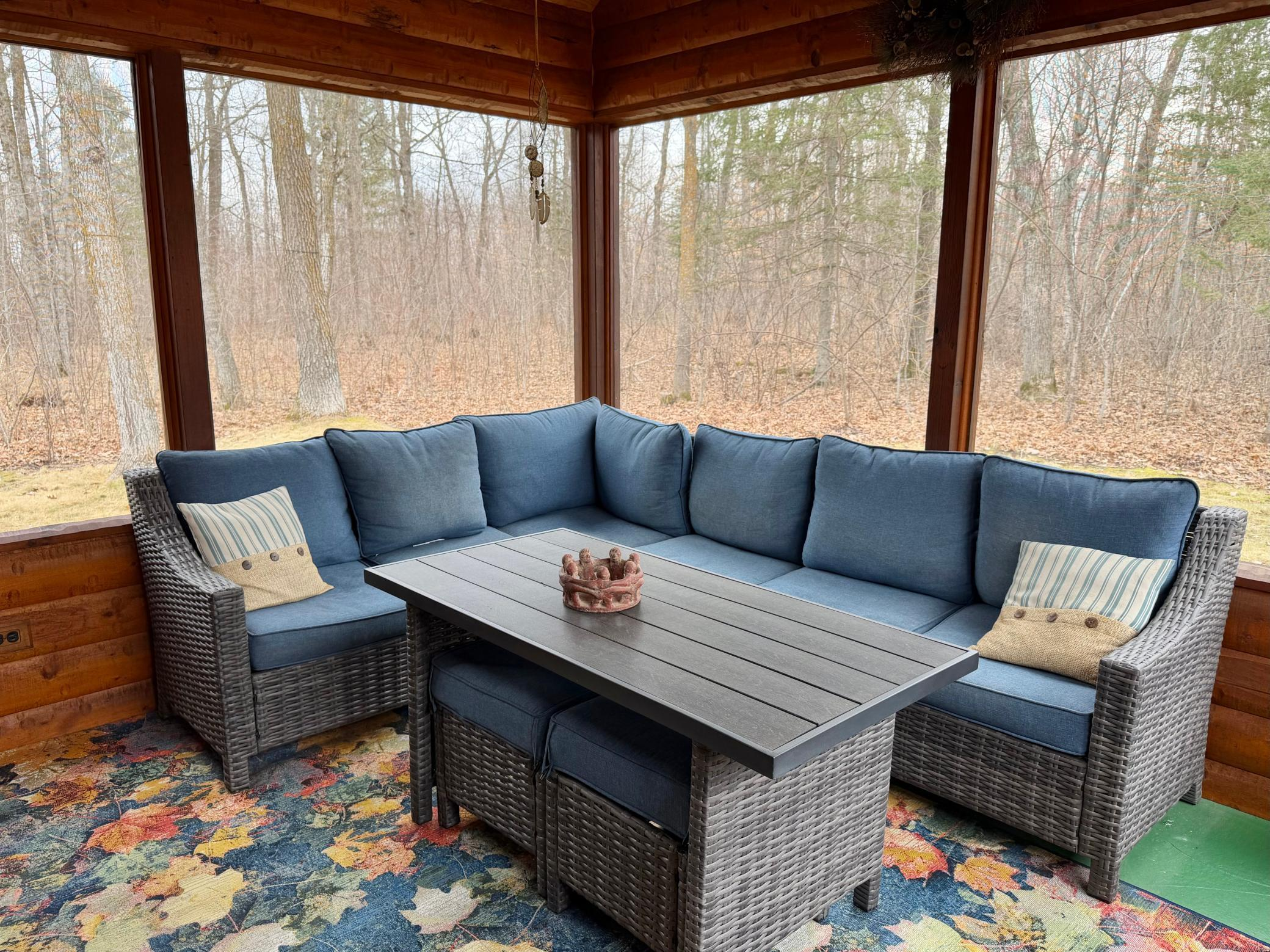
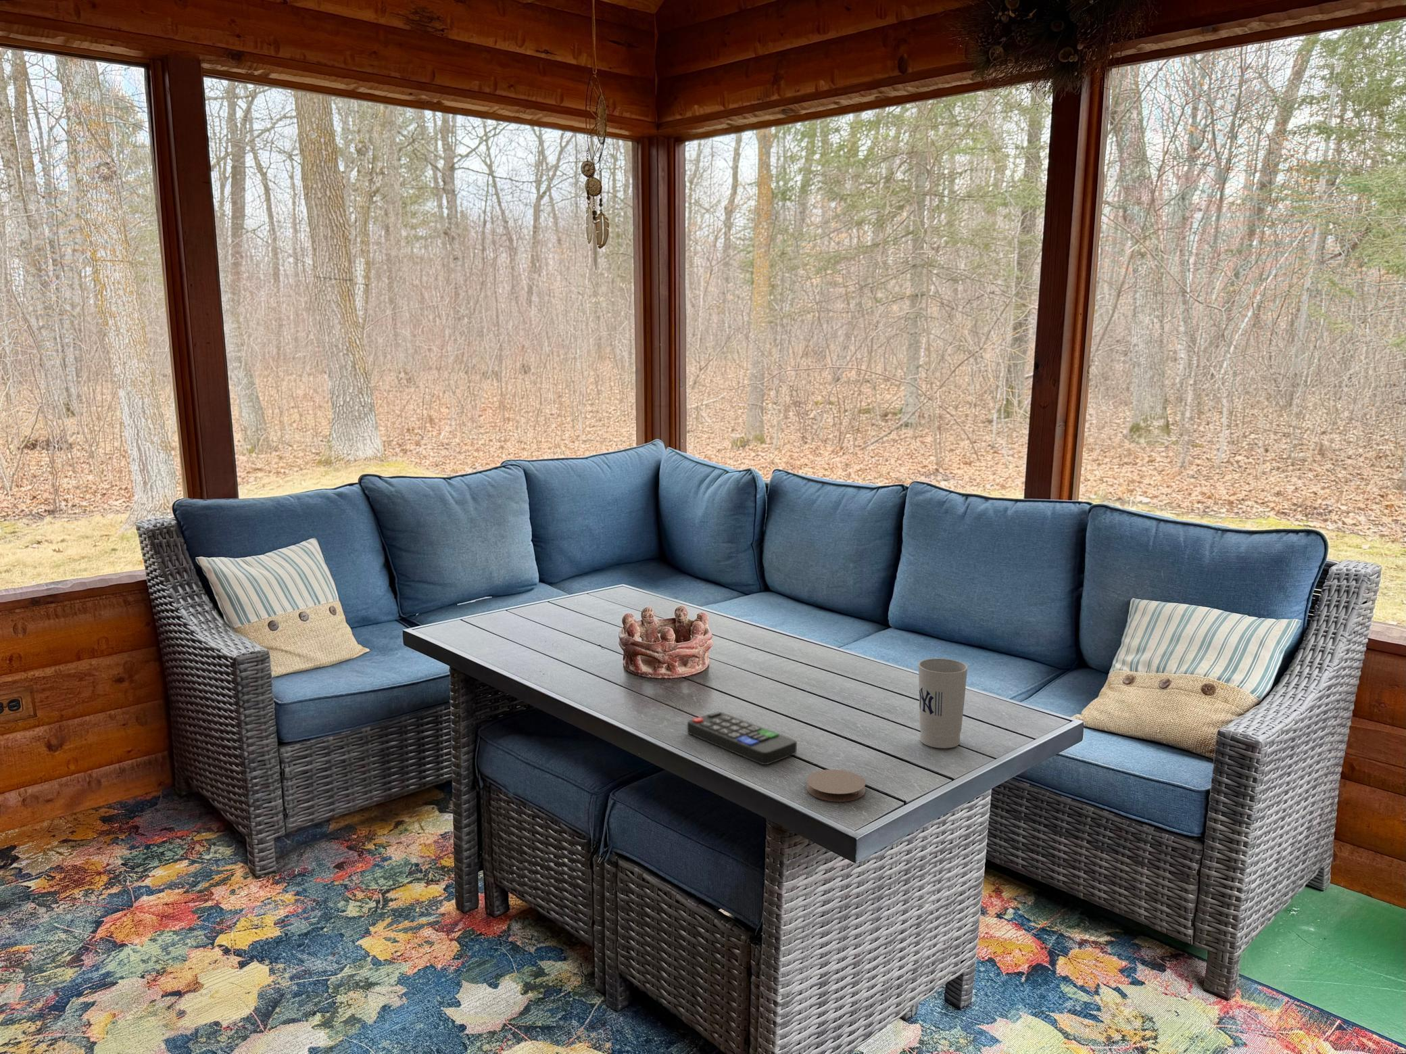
+ coaster (836, 785)
+ cup (941, 703)
+ remote control (741, 735)
